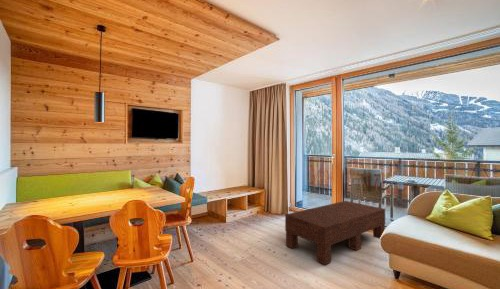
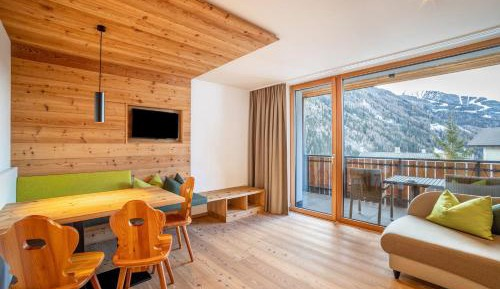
- coffee table (337, 226)
